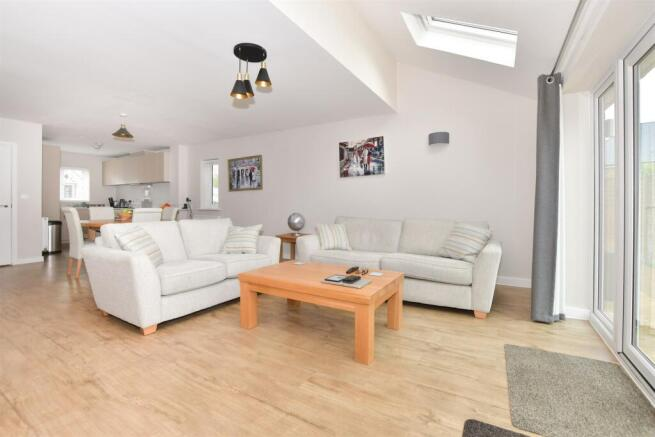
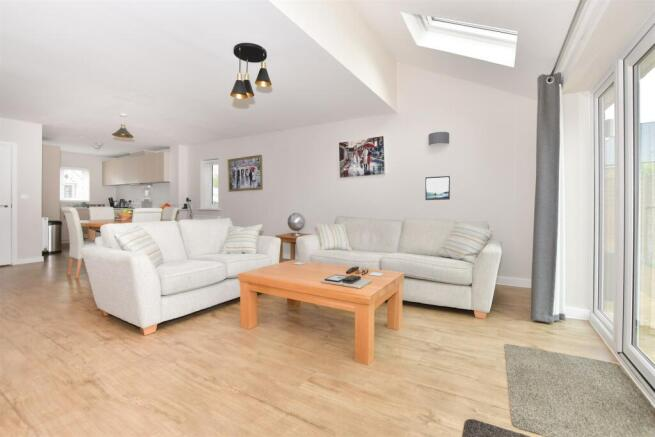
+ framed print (437, 188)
